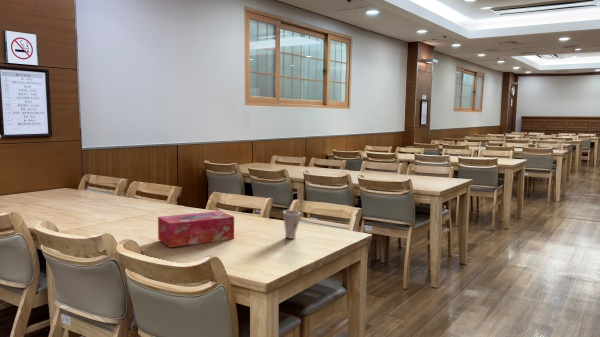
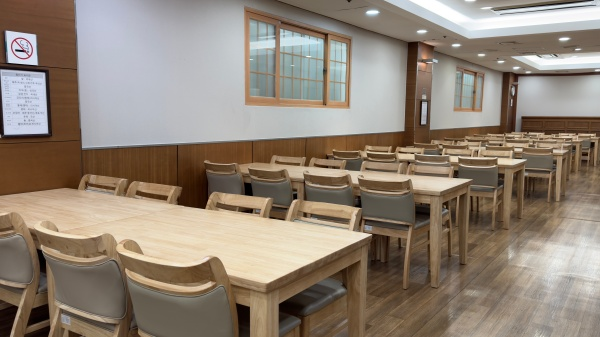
- tissue box (196, 228)
- cup (291, 224)
